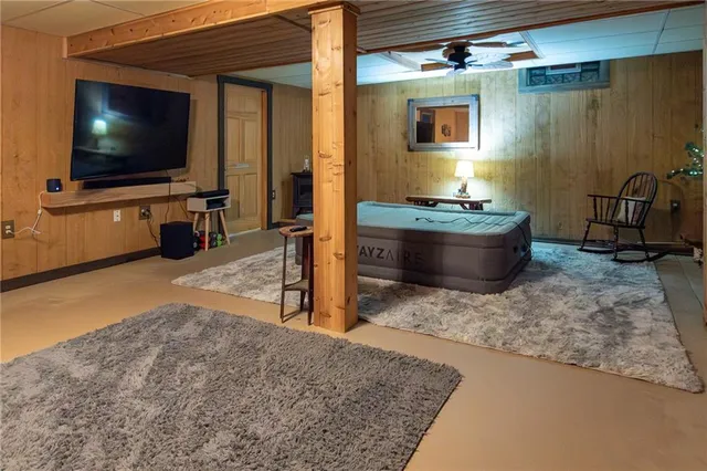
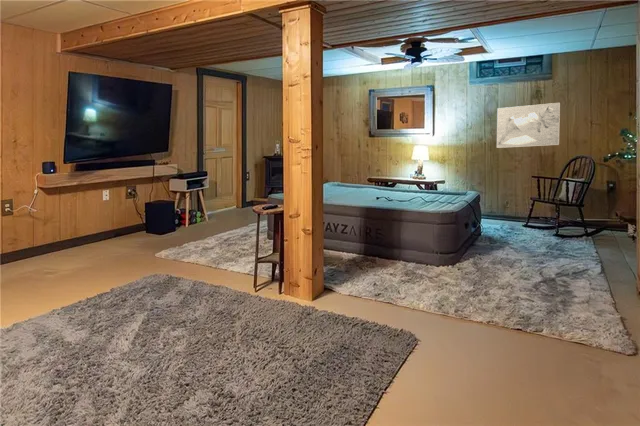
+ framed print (527, 126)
